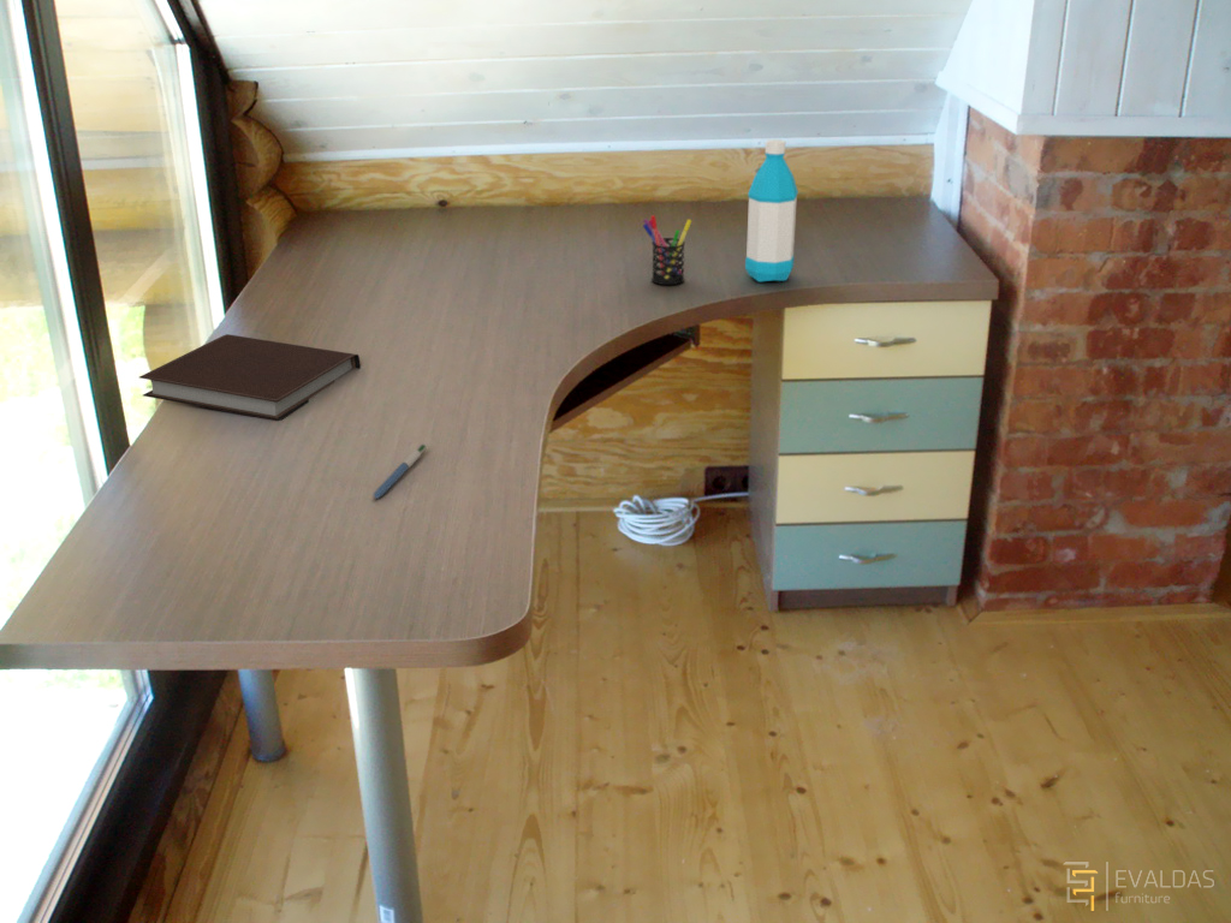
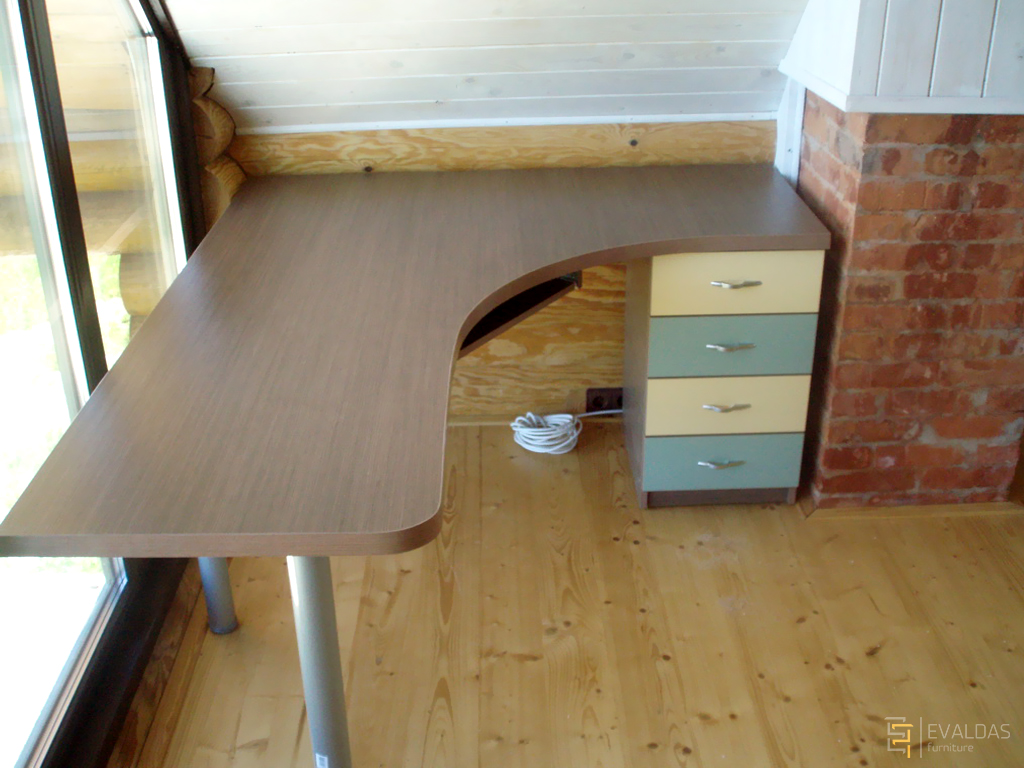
- water bottle (772, 210)
- pen (398, 470)
- pen holder (667, 248)
- notebook (252, 374)
